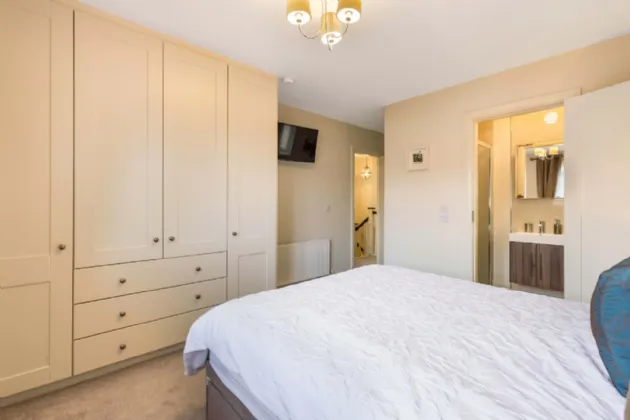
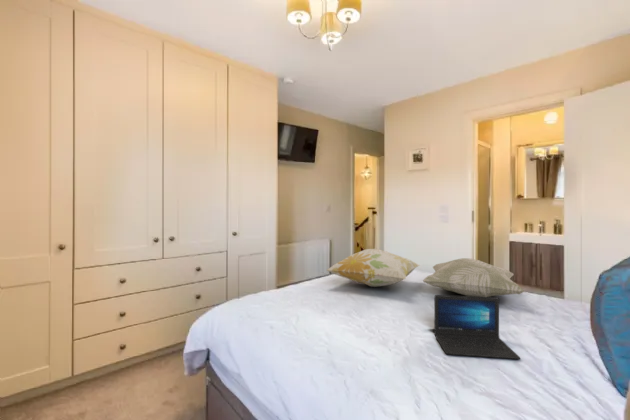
+ decorative pillow (470, 277)
+ laptop (473, 324)
+ decorative pillow (375, 267)
